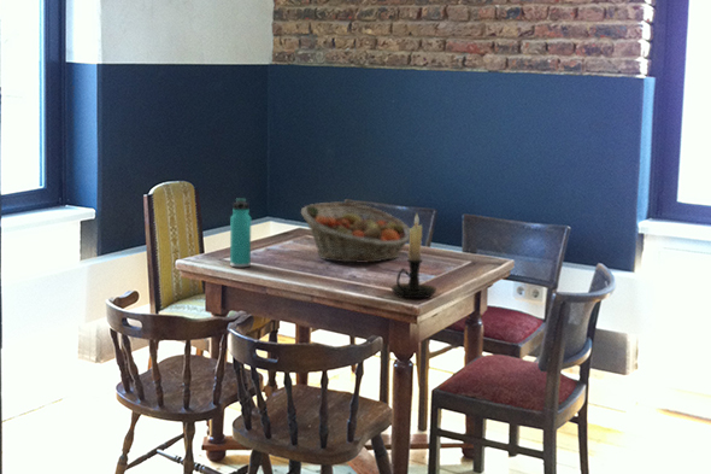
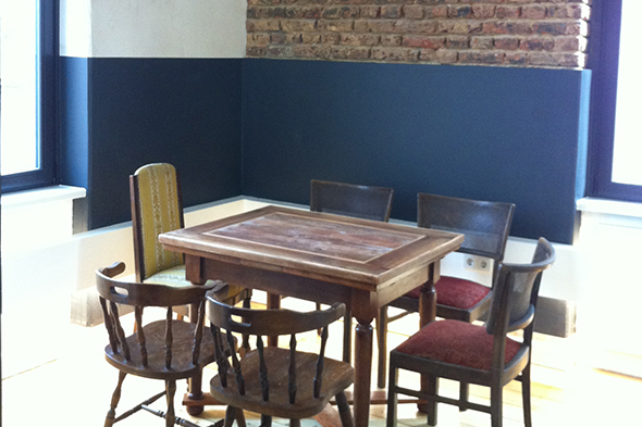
- thermos bottle (240, 232)
- candle holder (411, 254)
- fruit basket (357, 230)
